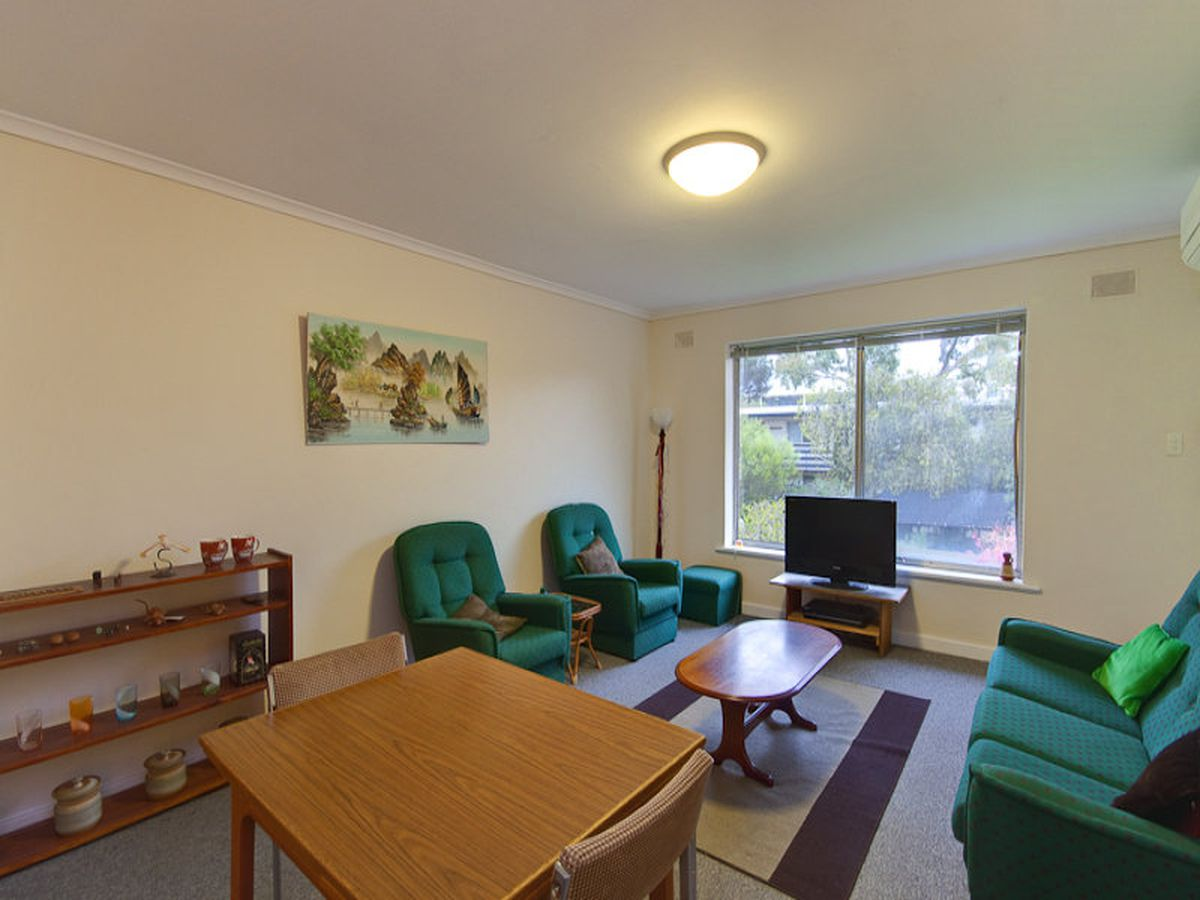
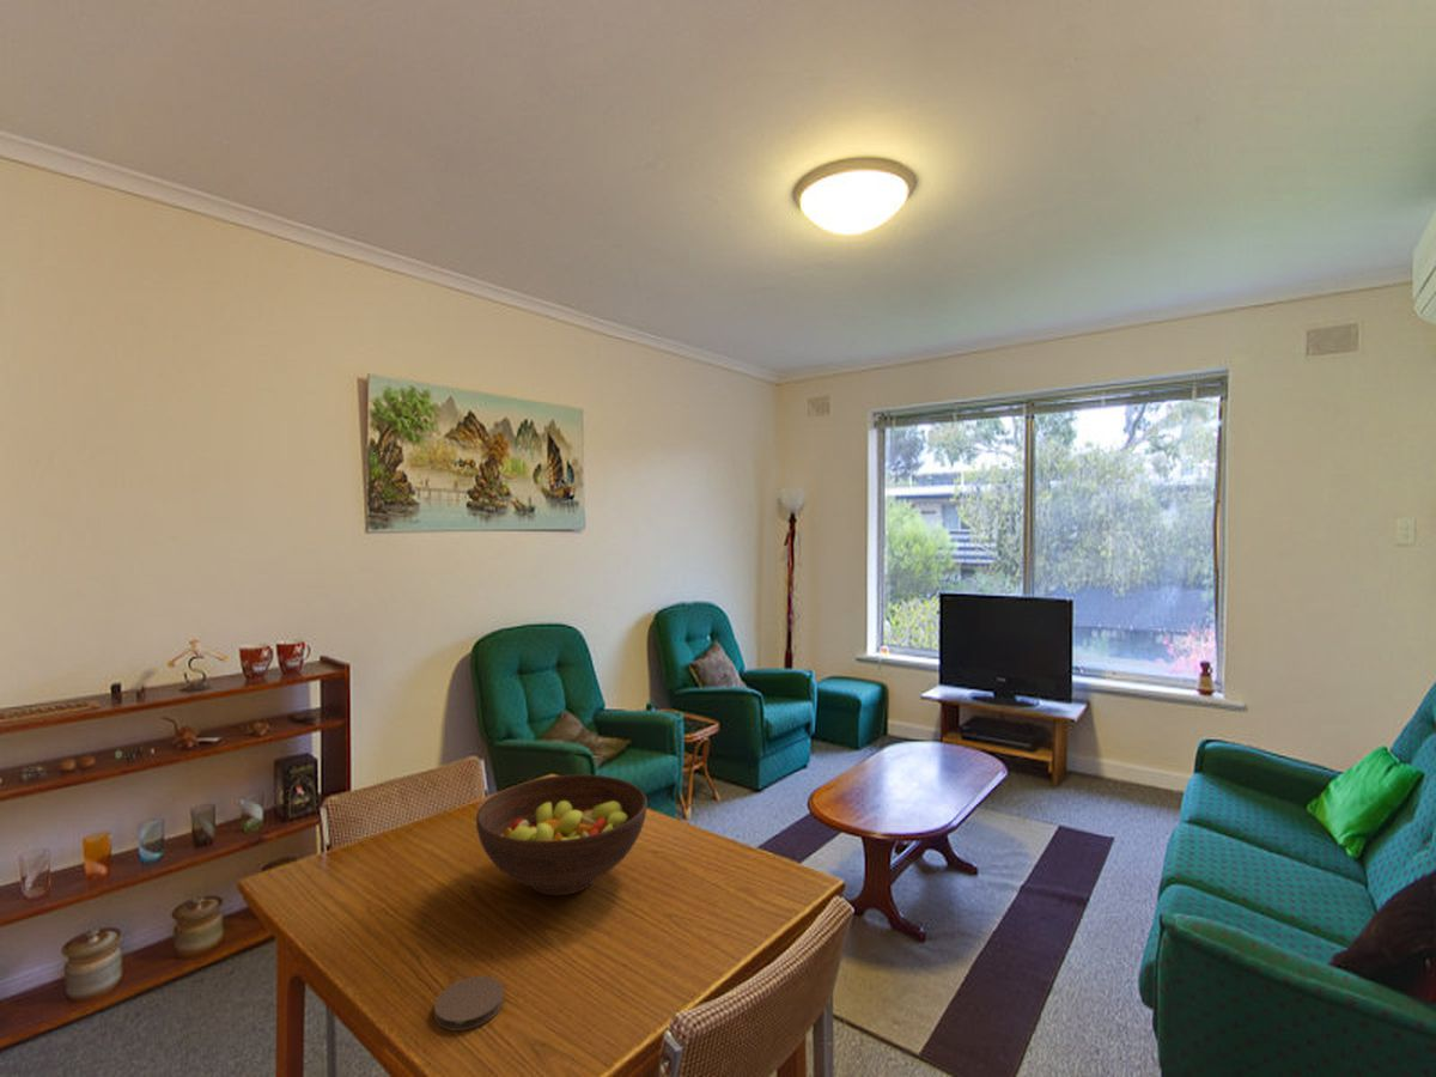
+ fruit bowl (564, 841)
+ coaster (469, 1002)
